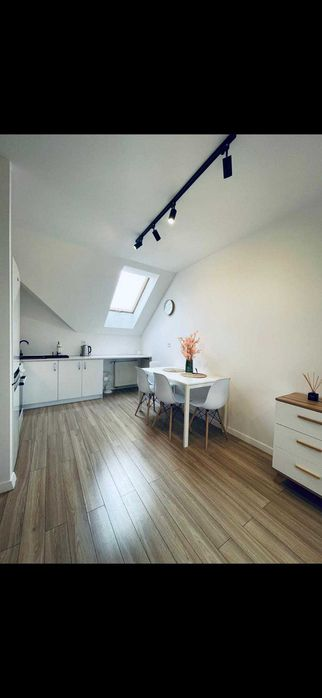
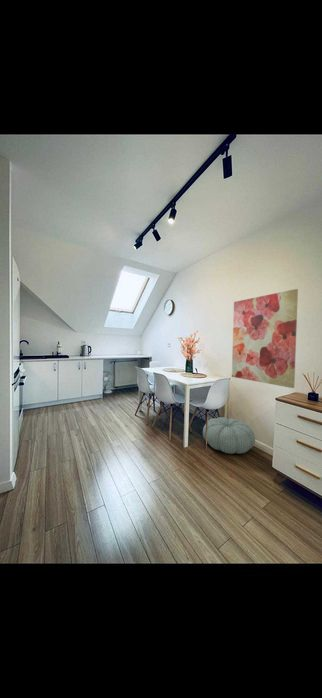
+ wall art (260, 339)
+ pouf (227, 433)
